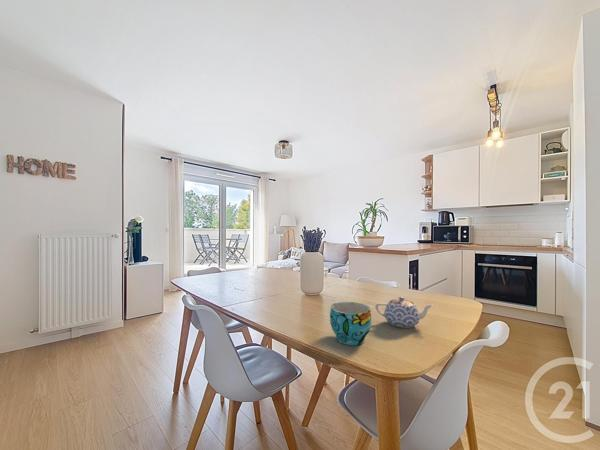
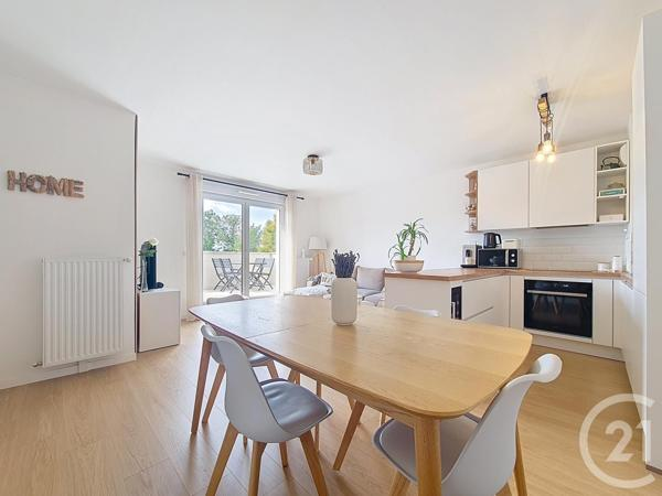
- teapot (403, 310)
- cup (348, 322)
